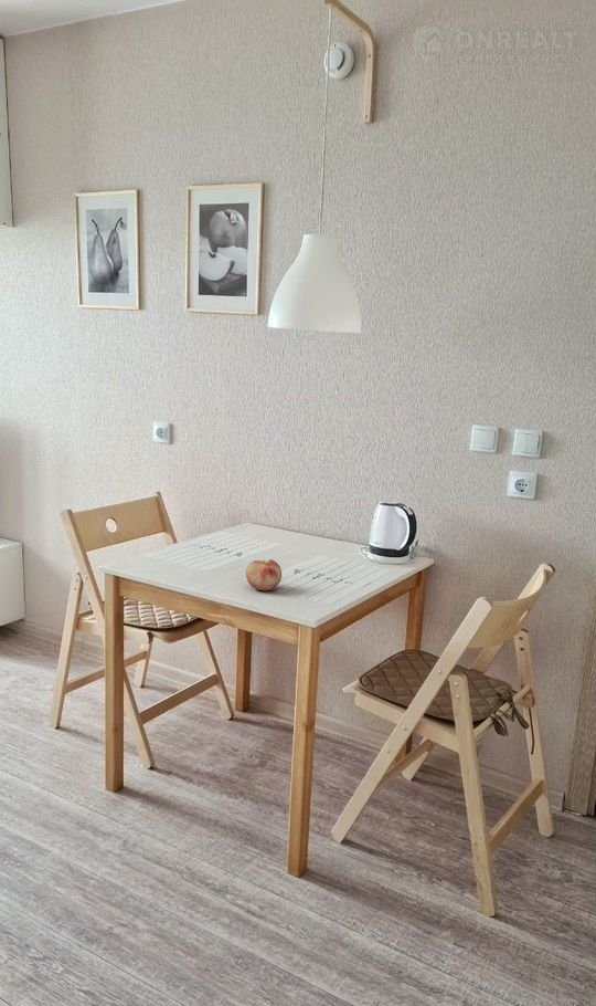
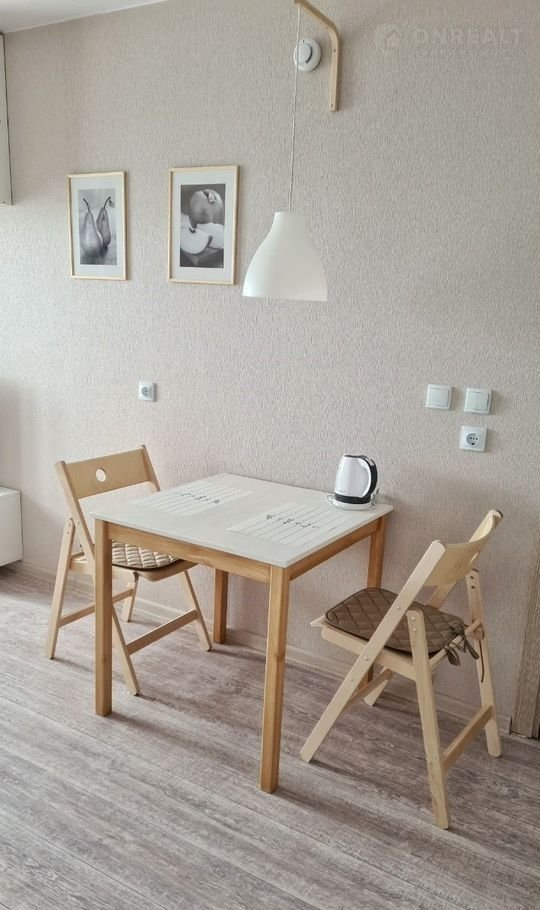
- fruit (263, 574)
